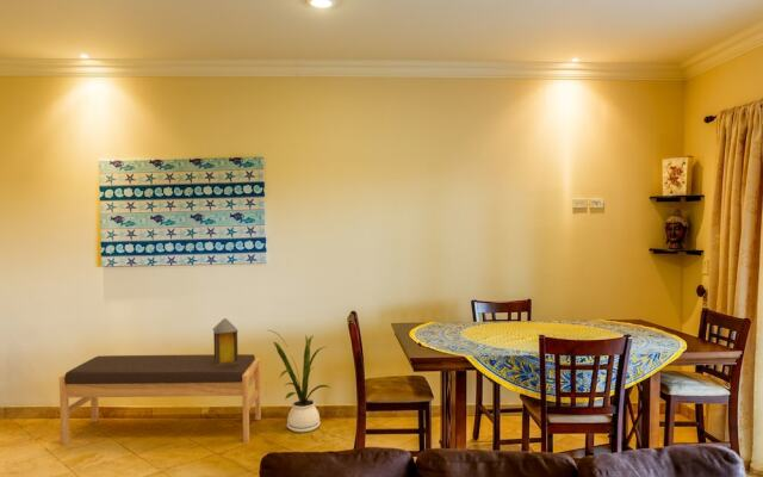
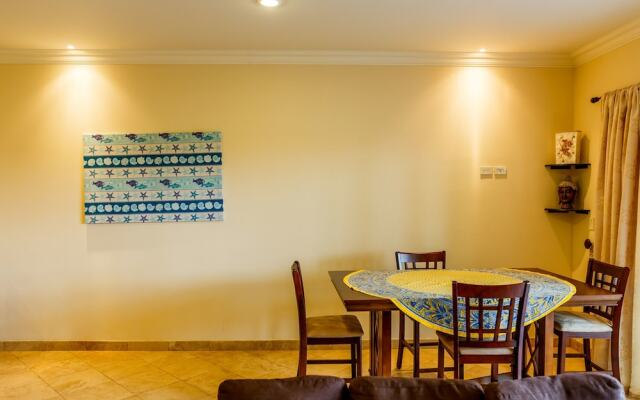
- bench (166, 396)
- lantern (225, 340)
- house plant (298, 376)
